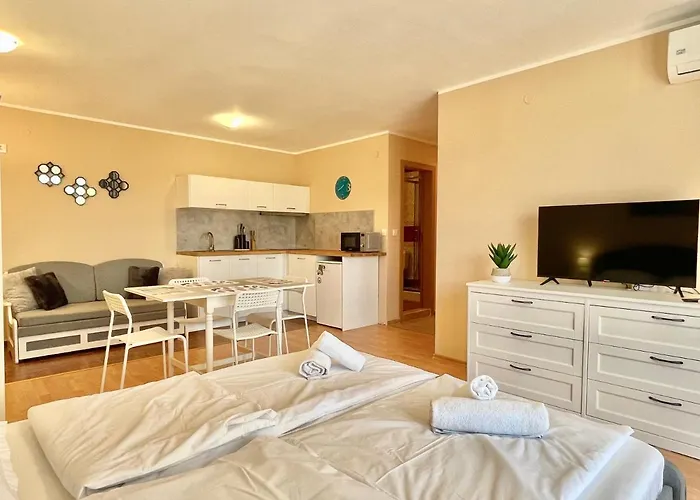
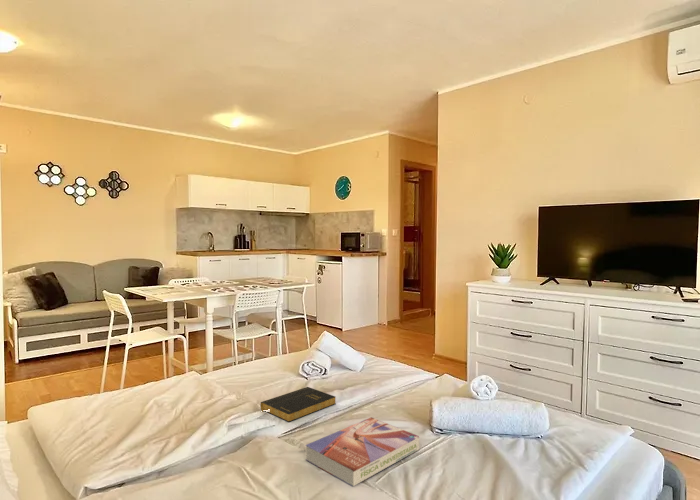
+ textbook (363, 447)
+ book (297, 403)
